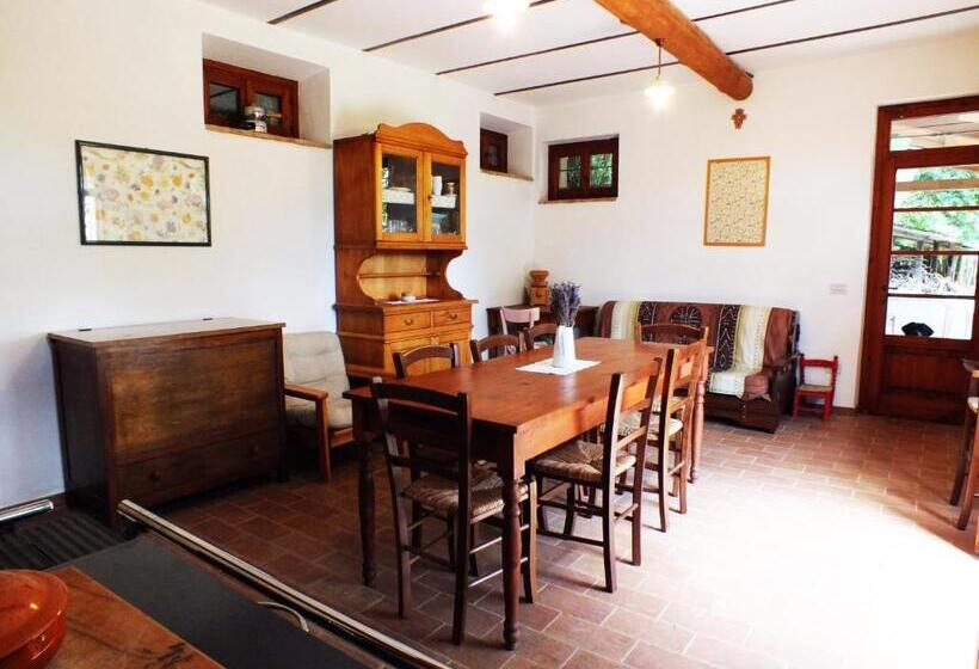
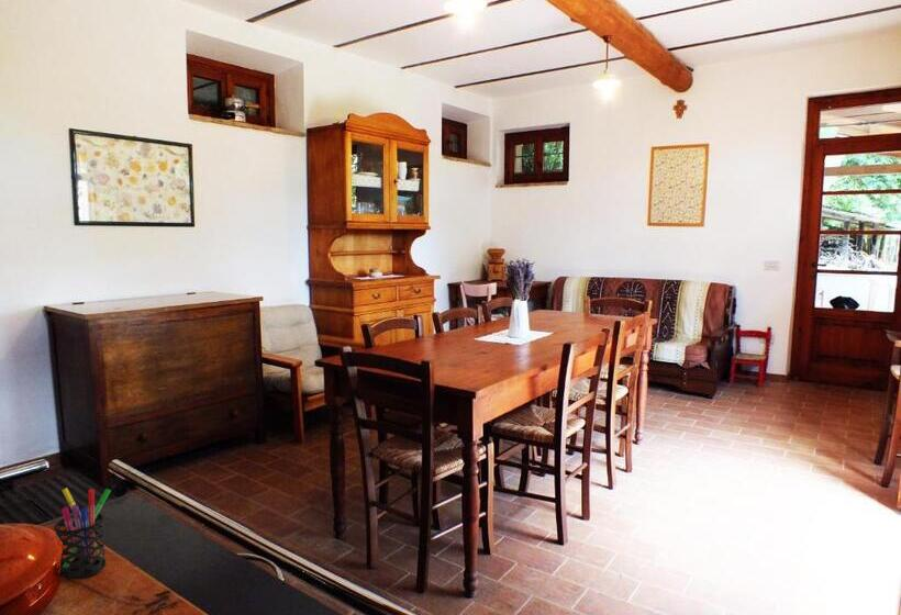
+ pen holder (86, 526)
